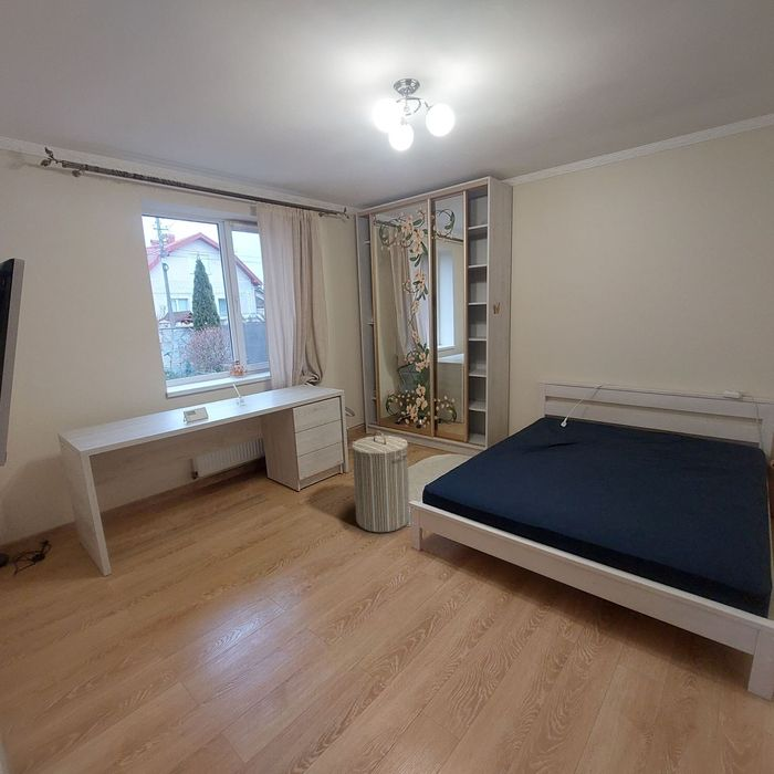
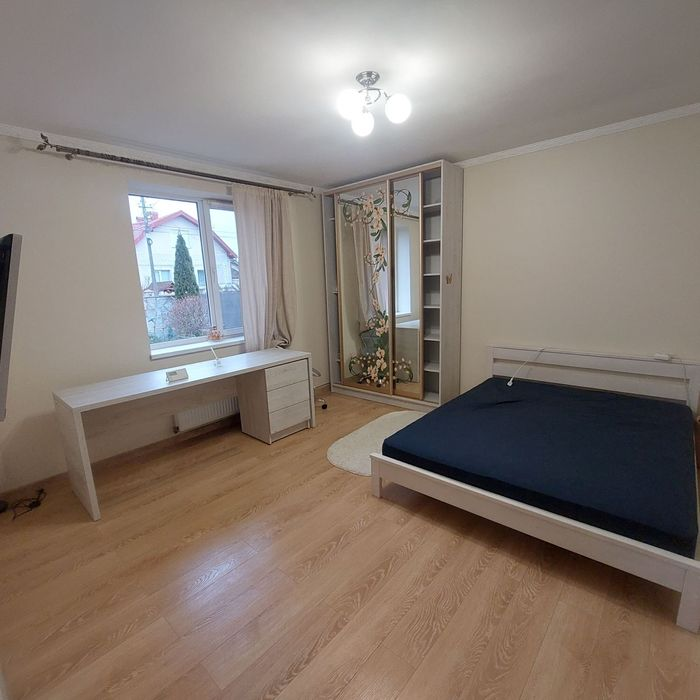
- laundry hamper (380, 475)
